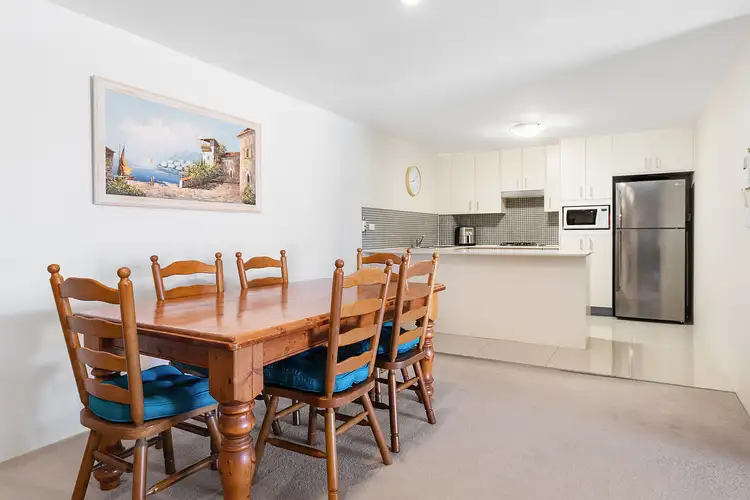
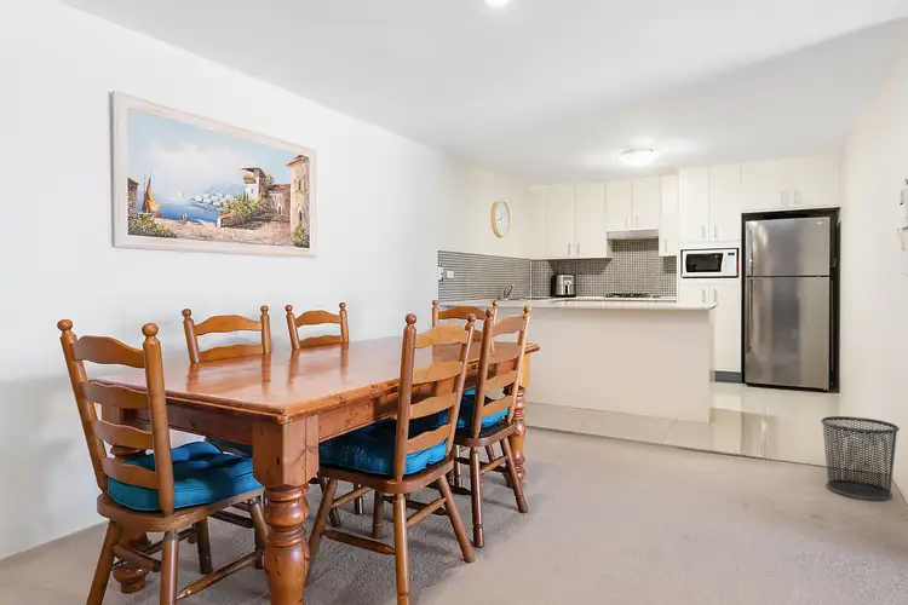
+ waste bin (858, 456)
